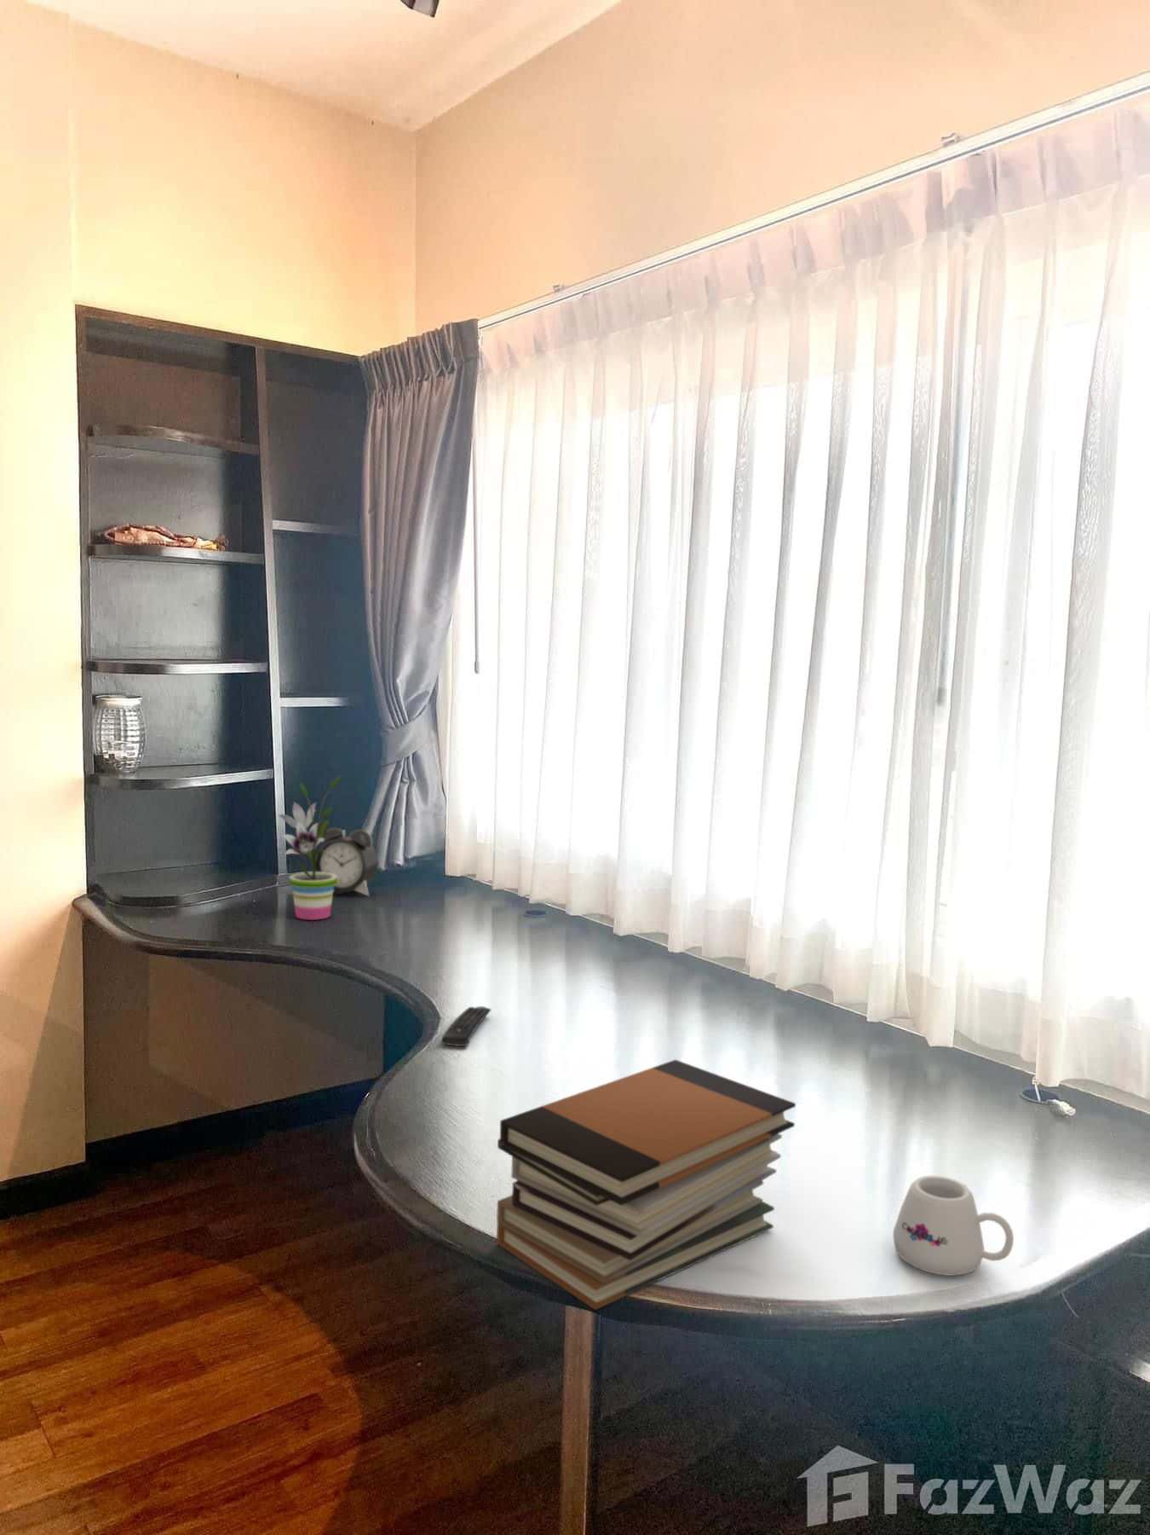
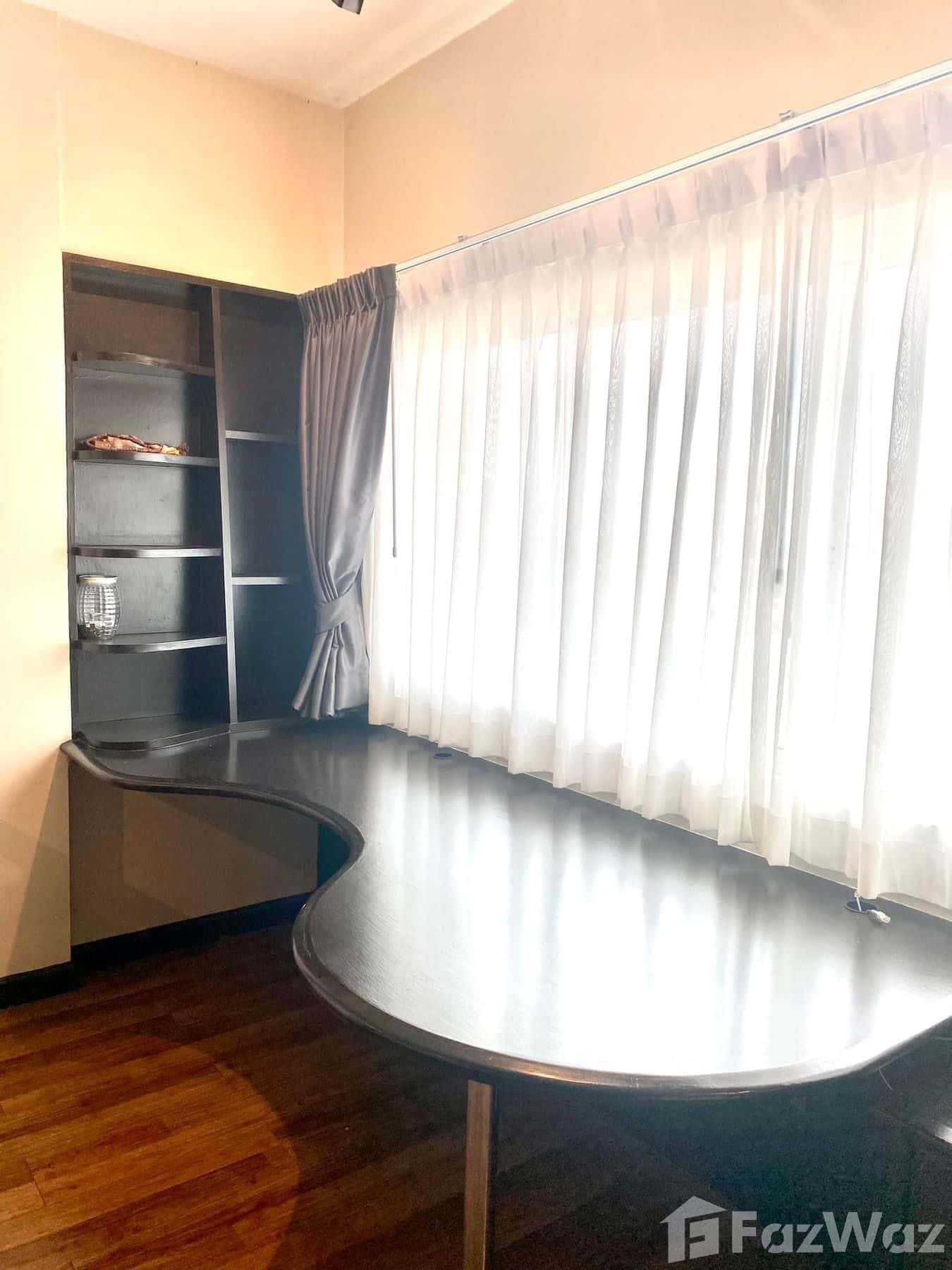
- book stack (646, 1172)
- alarm clock (345, 861)
- remote control (467, 1023)
- potted plant (303, 846)
- mug (953, 1227)
